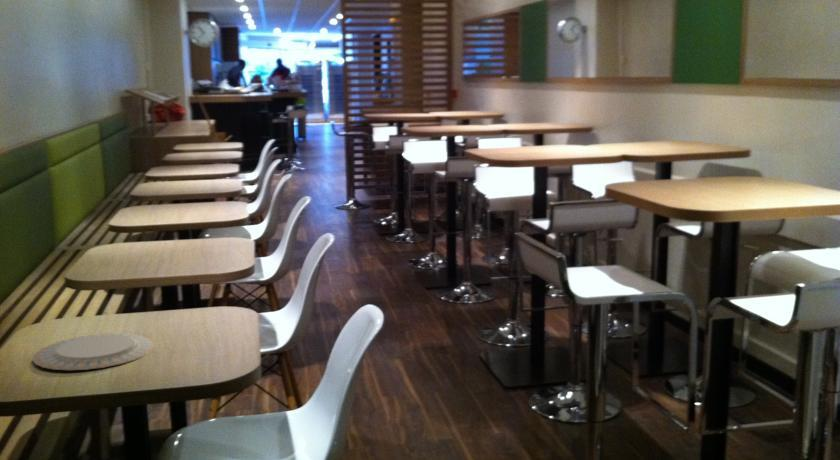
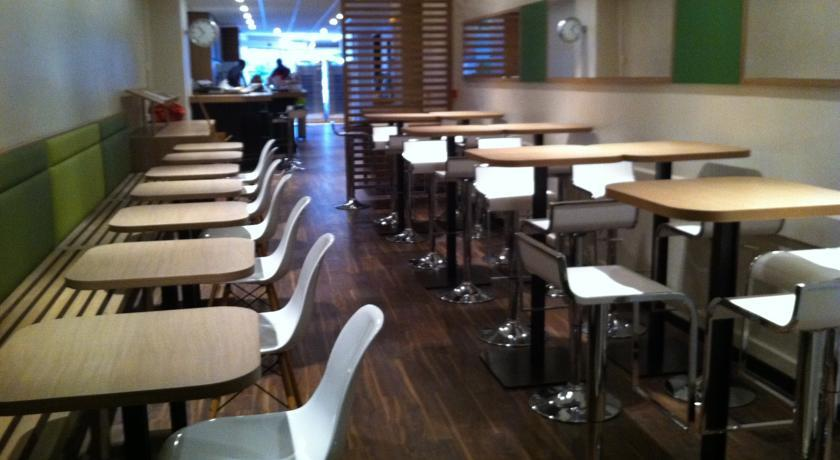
- chinaware (96, 348)
